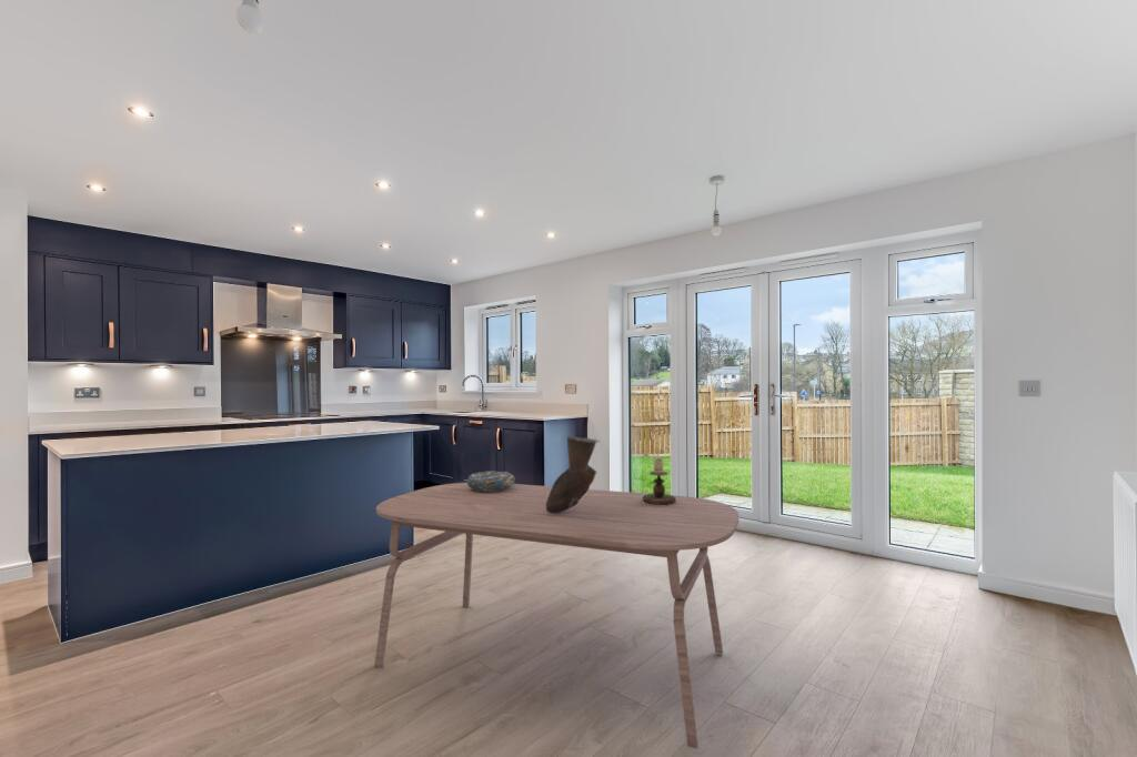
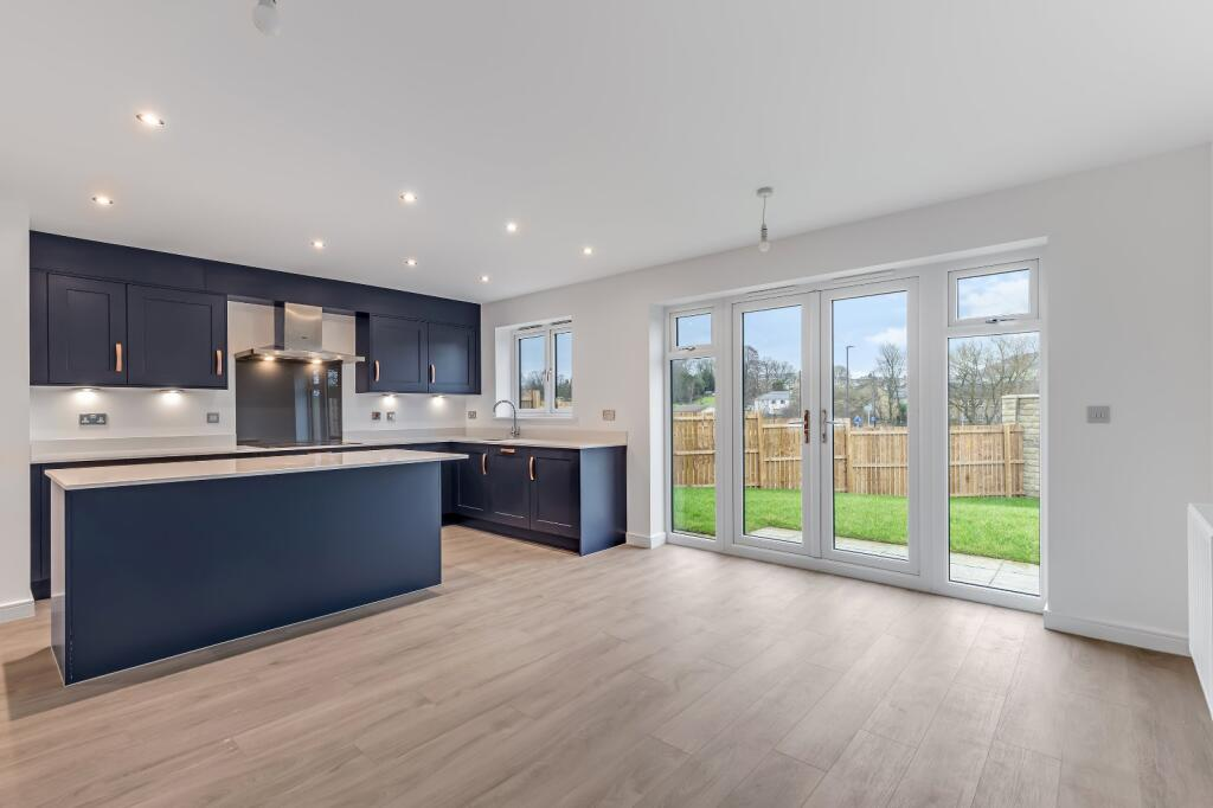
- dining table (556, 544)
- decorative bowl (491, 481)
- vase (574, 473)
- candlestick (658, 480)
